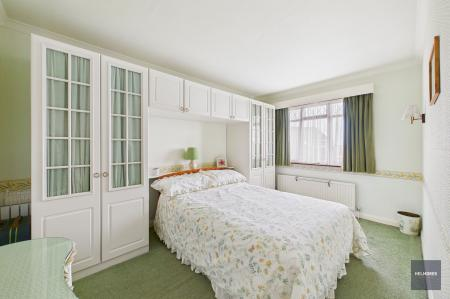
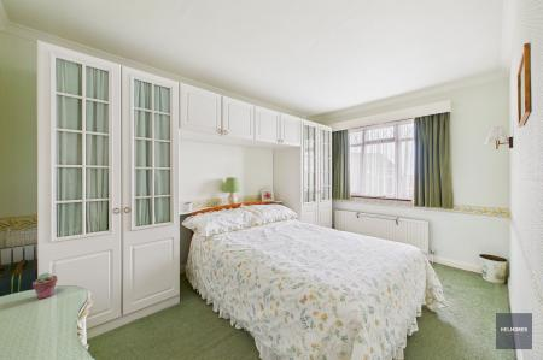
+ potted succulent (45, 284)
